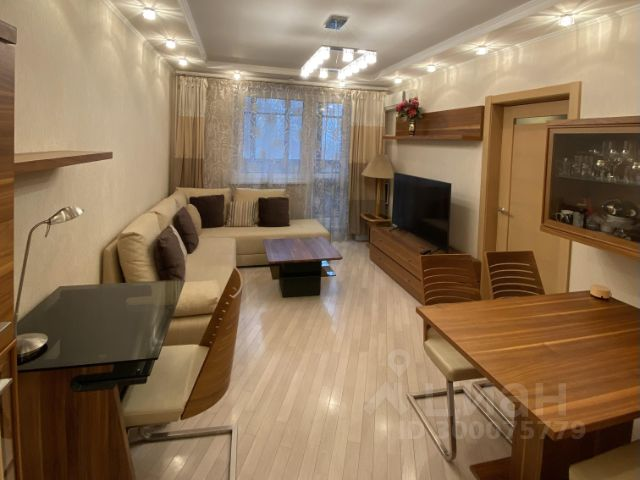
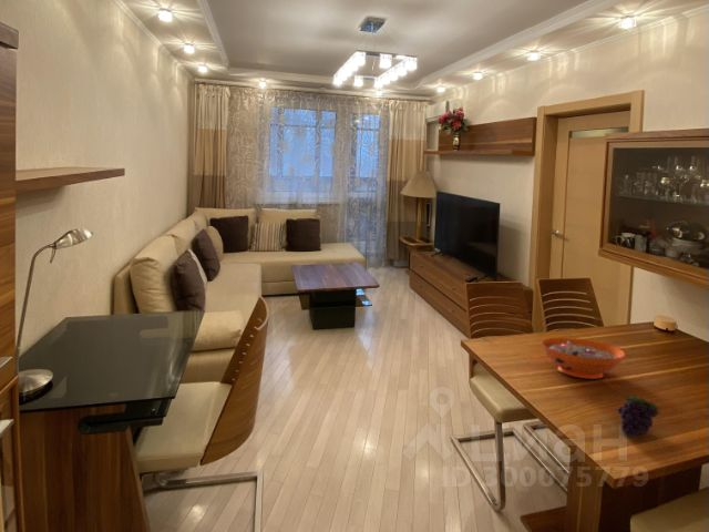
+ decorative bowl (580, 359)
+ fruit (639, 413)
